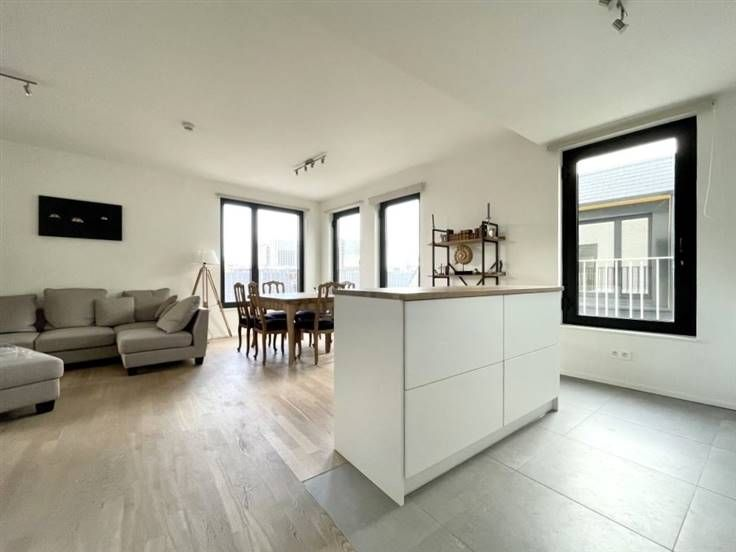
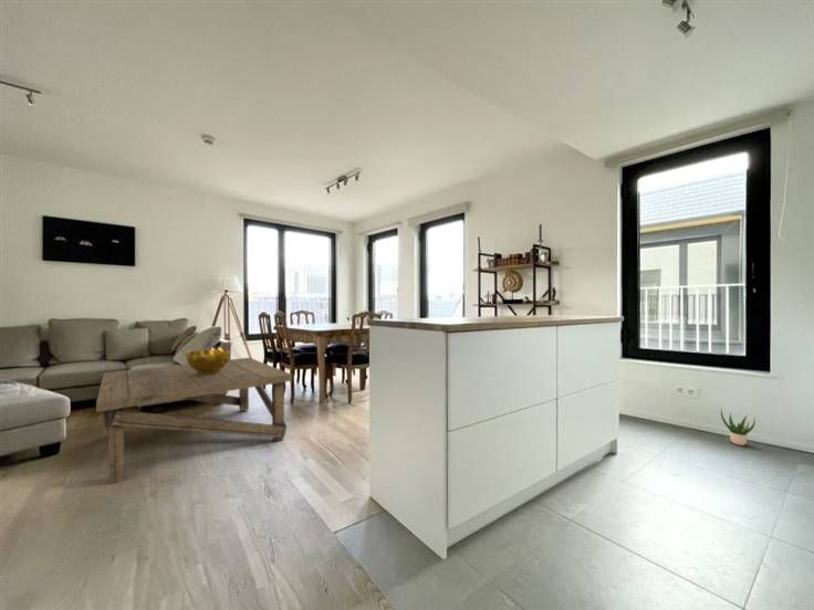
+ coffee table (196, 400)
+ decorative bowl (209, 361)
+ potted plant (737, 427)
